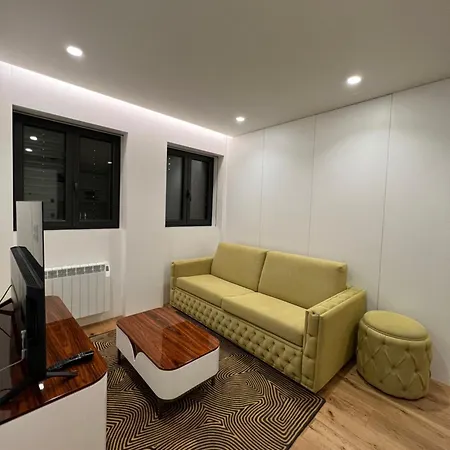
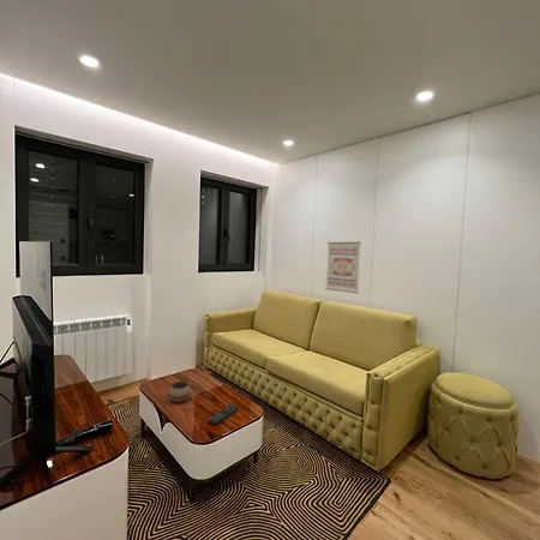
+ wall art (342, 266)
+ remote control (223, 413)
+ decorative bowl (179, 391)
